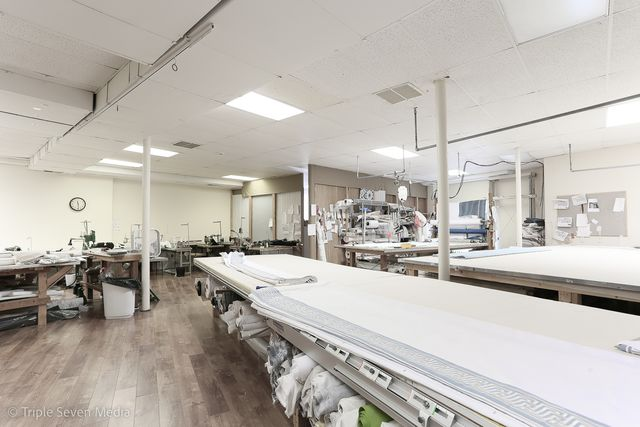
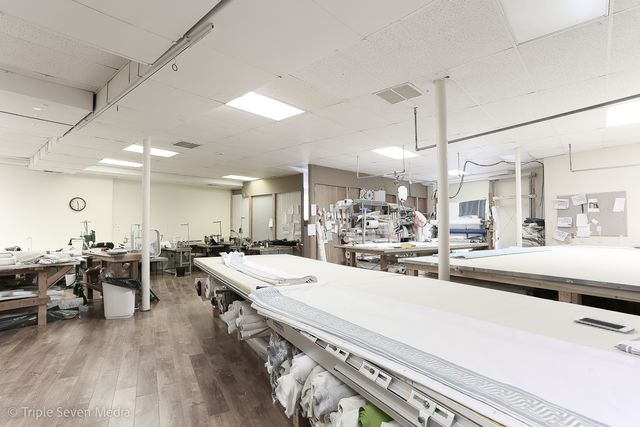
+ cell phone (602, 324)
